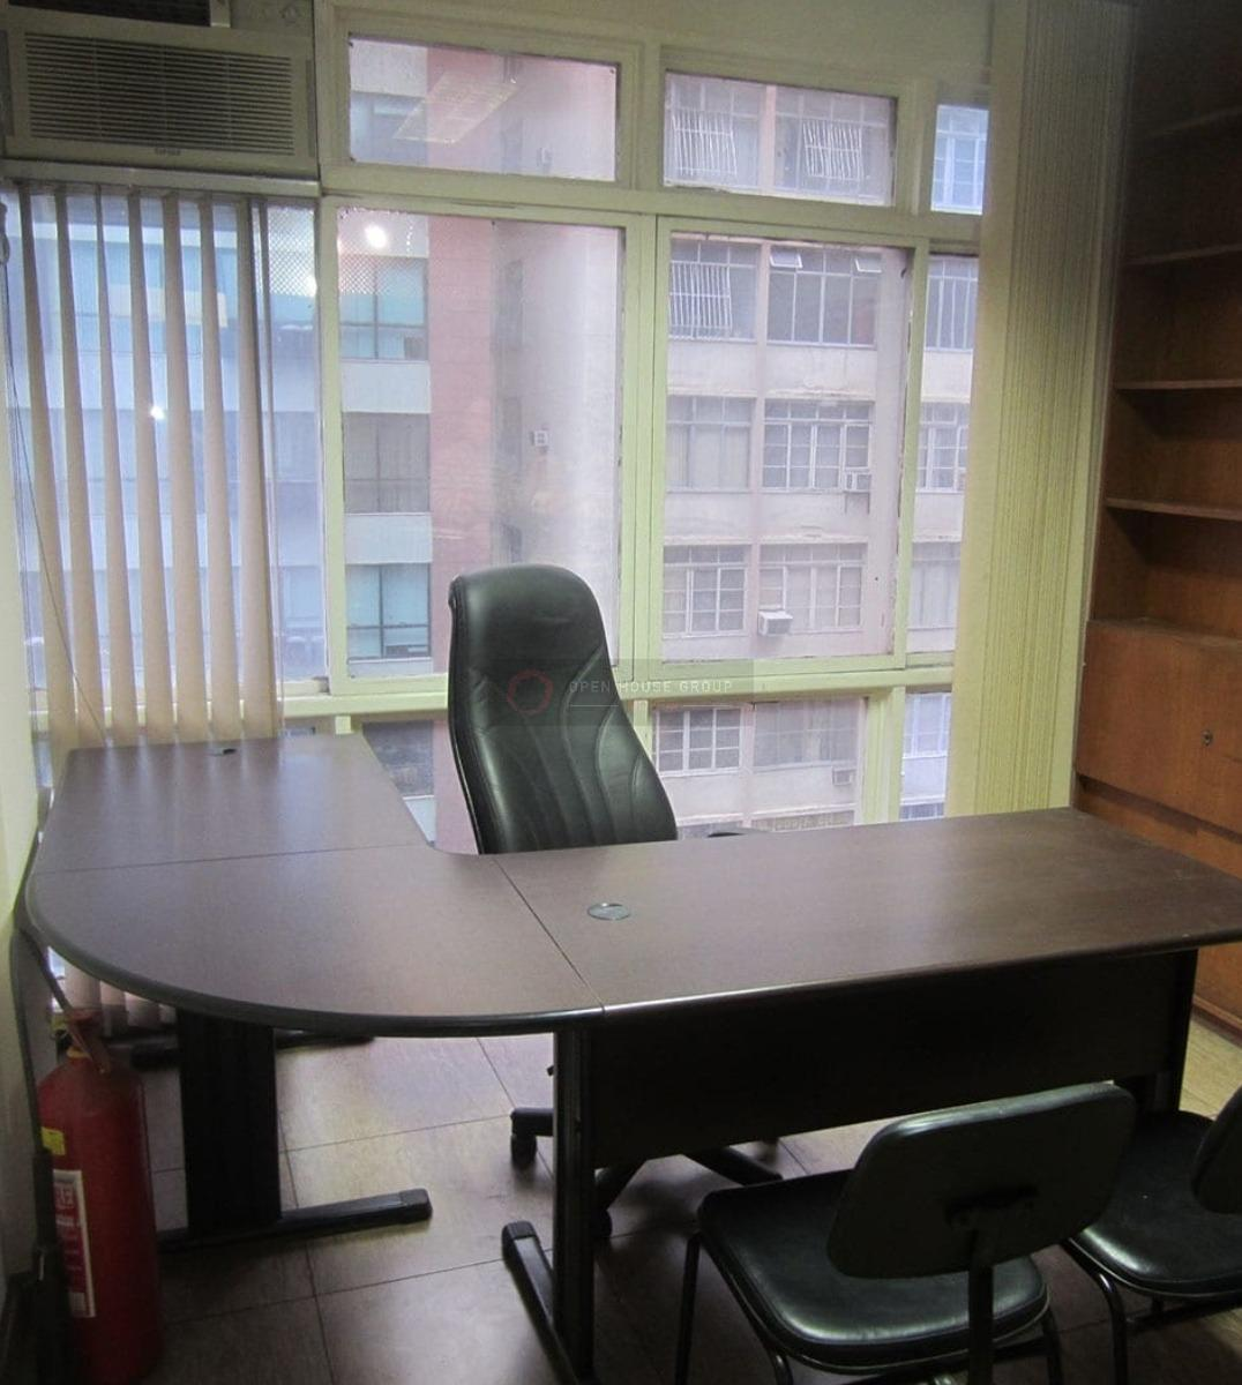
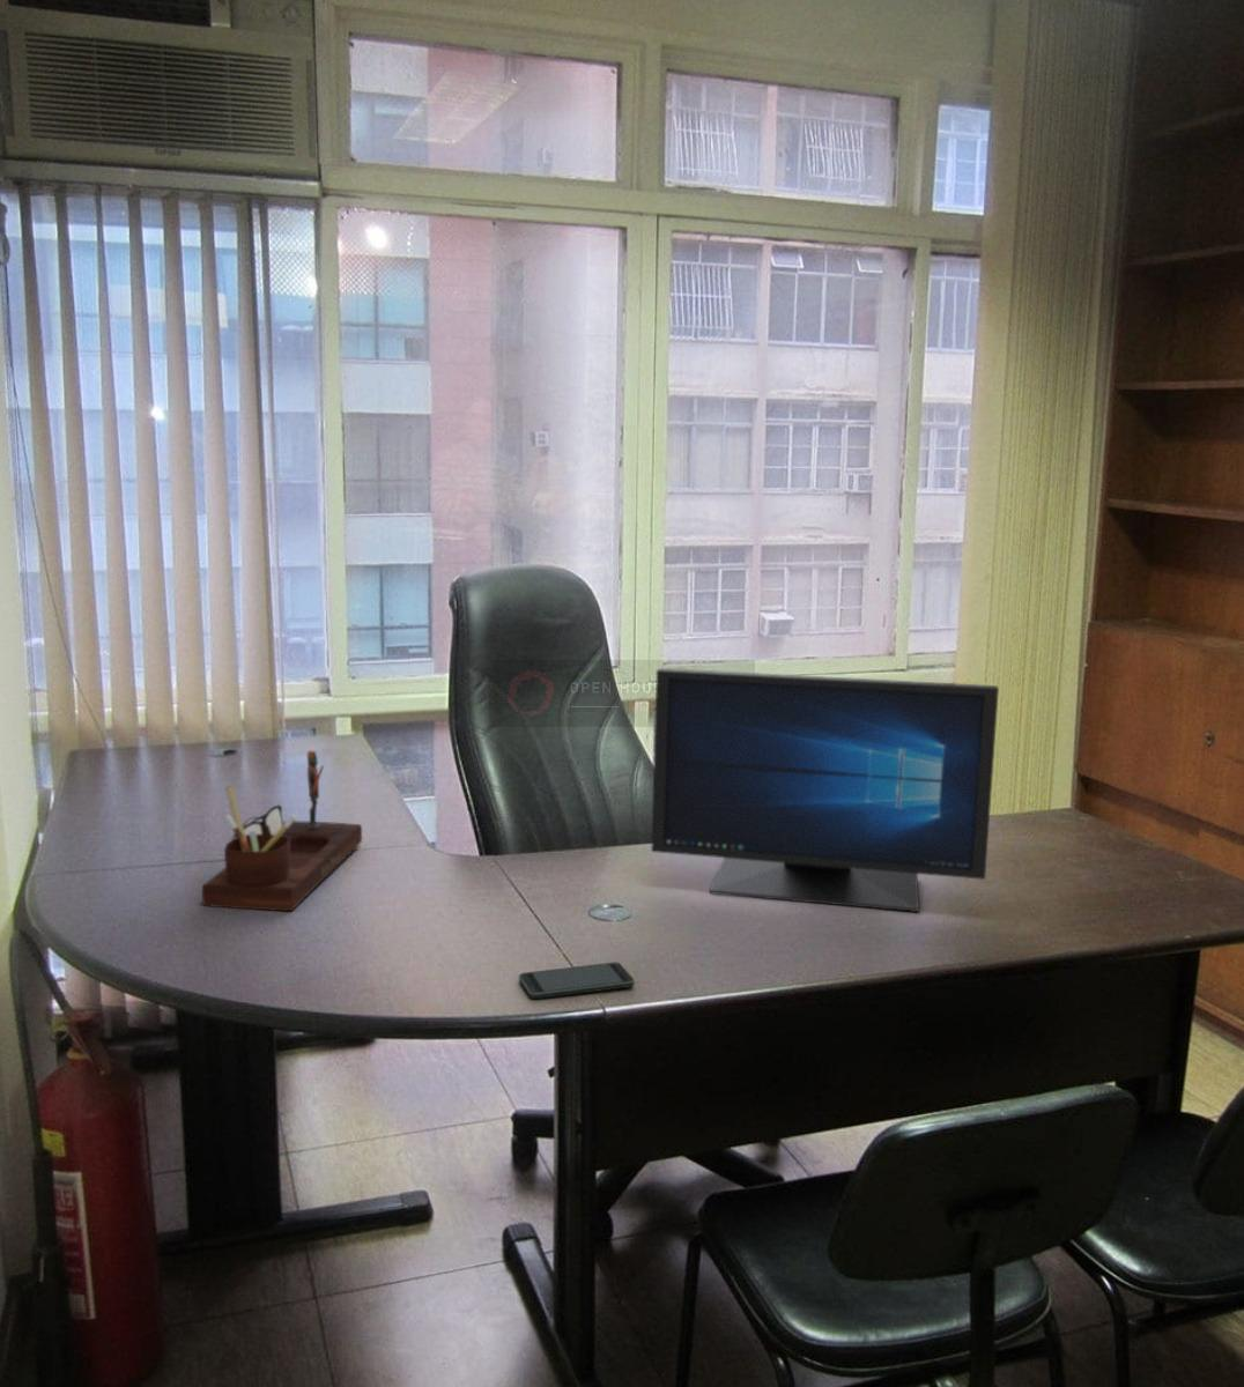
+ smartphone (575, 980)
+ desk organizer (282, 823)
+ monitor (820, 779)
